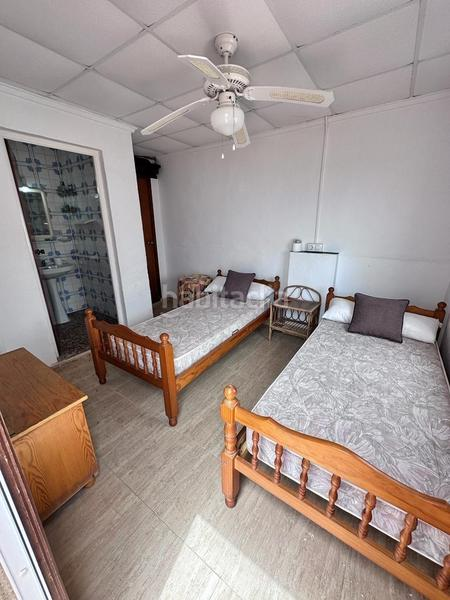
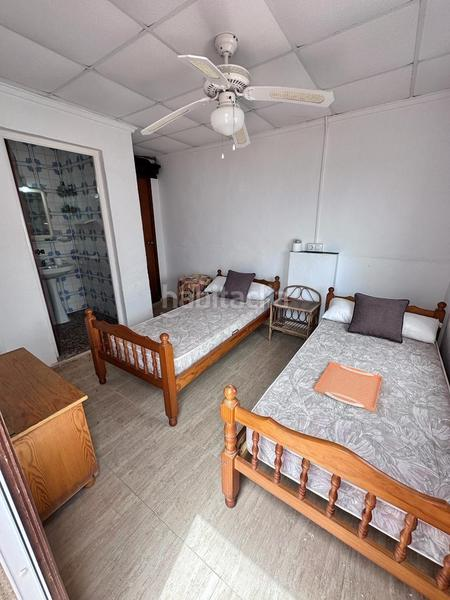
+ serving tray (349, 383)
